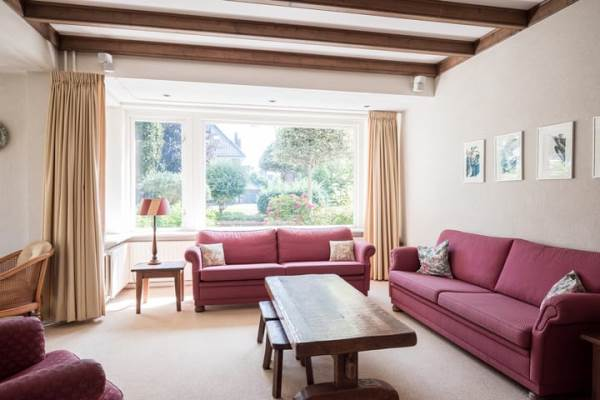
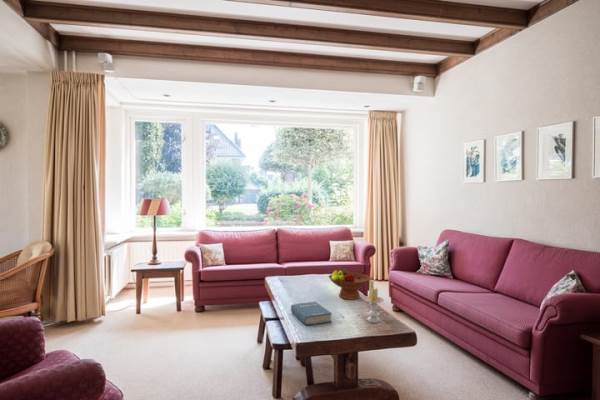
+ fruit bowl (349, 283)
+ hardback book (310, 312)
+ candle (373, 300)
